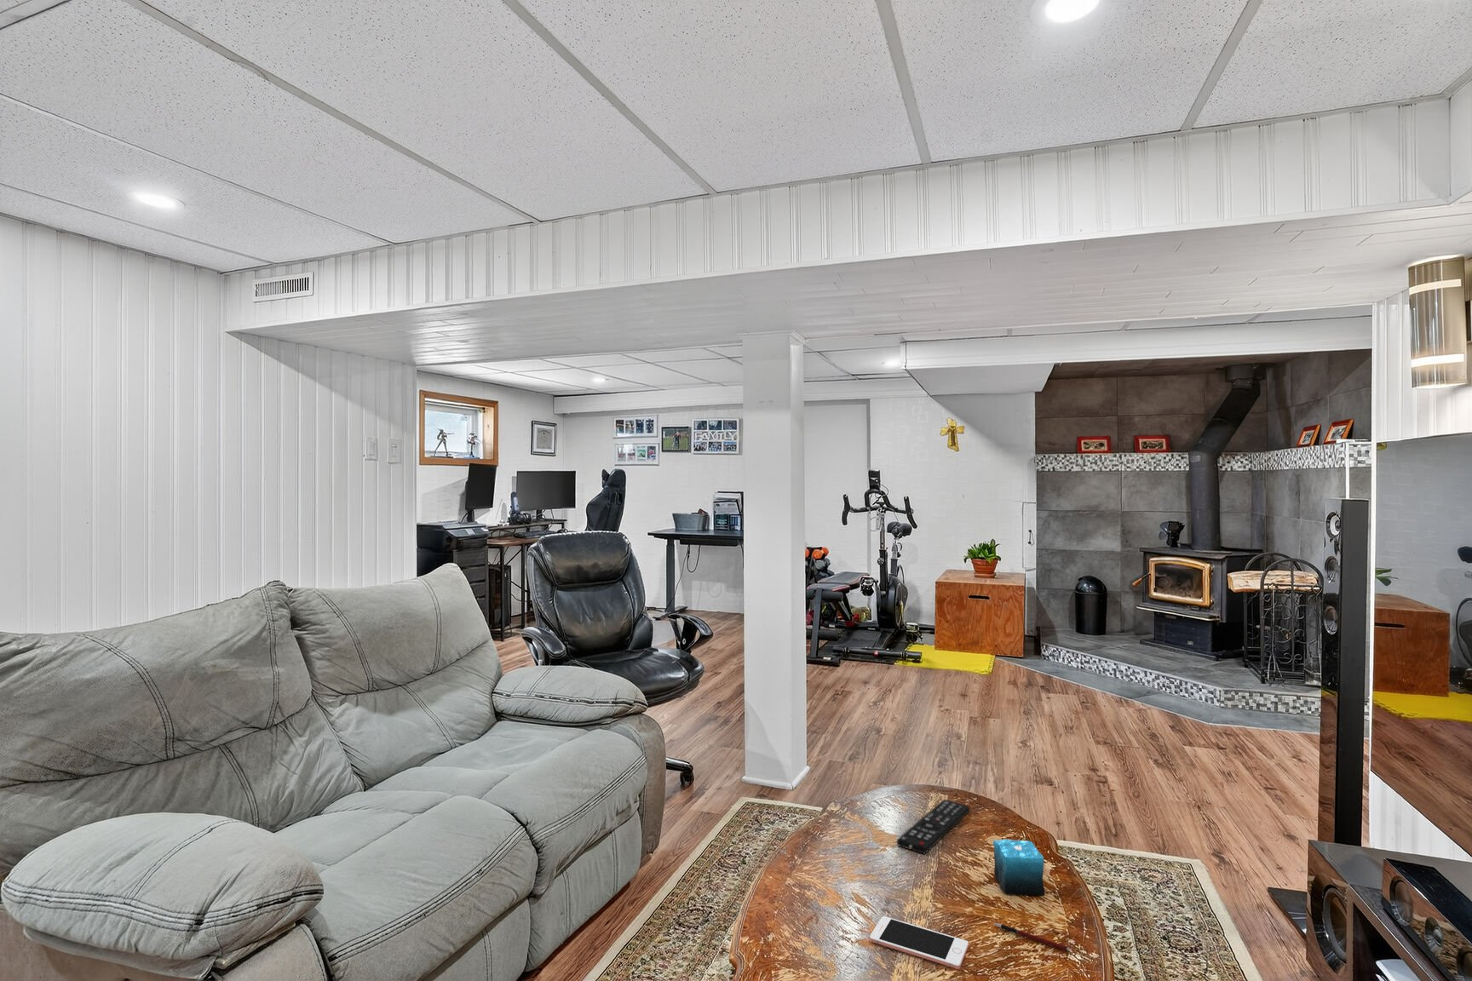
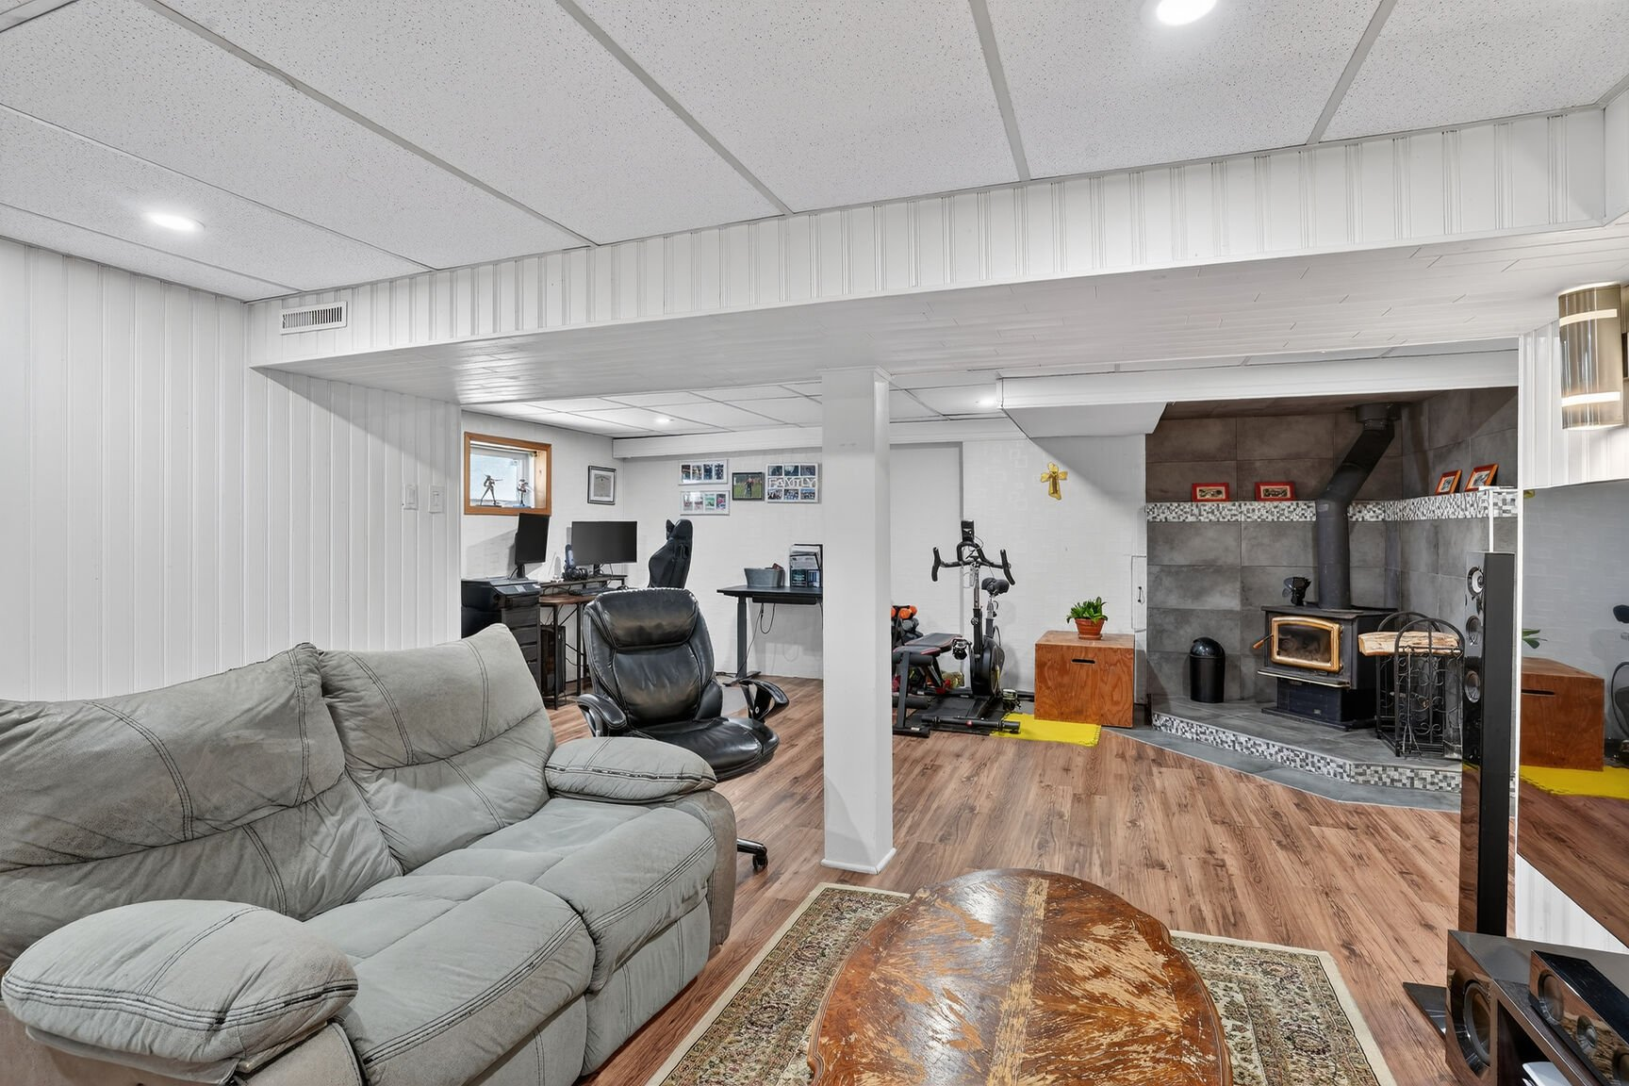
- candle (1017, 858)
- cell phone (918, 940)
- pen (1030, 936)
- remote control (934, 823)
